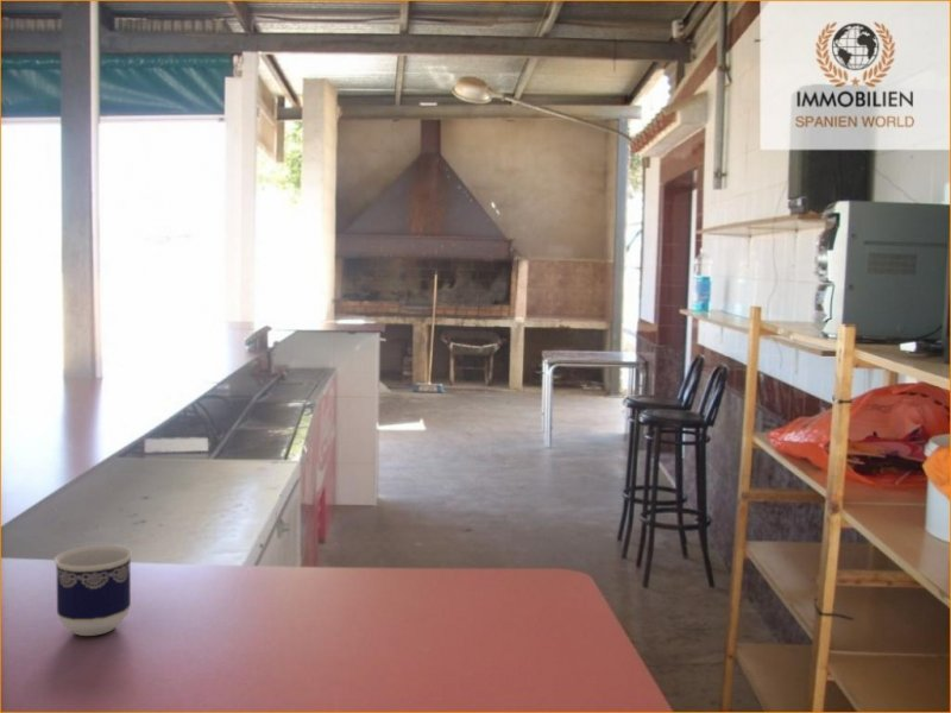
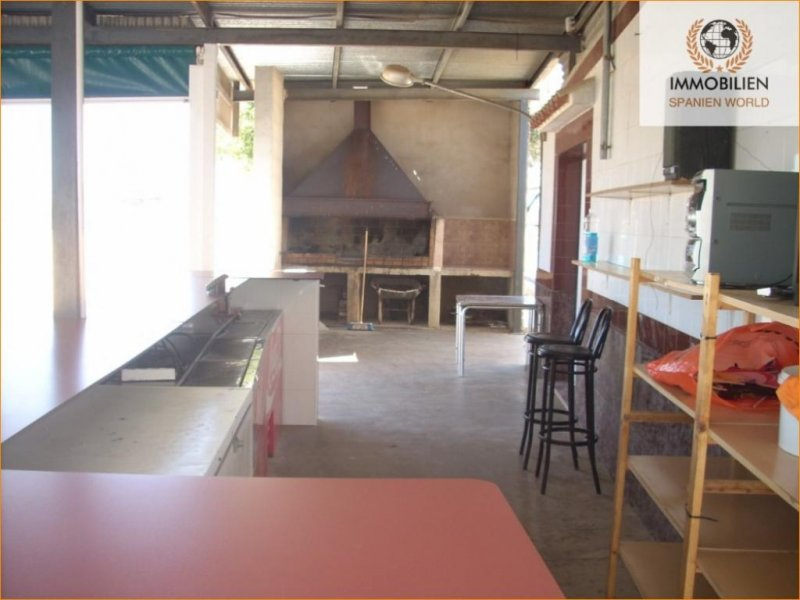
- cup (97, 588)
